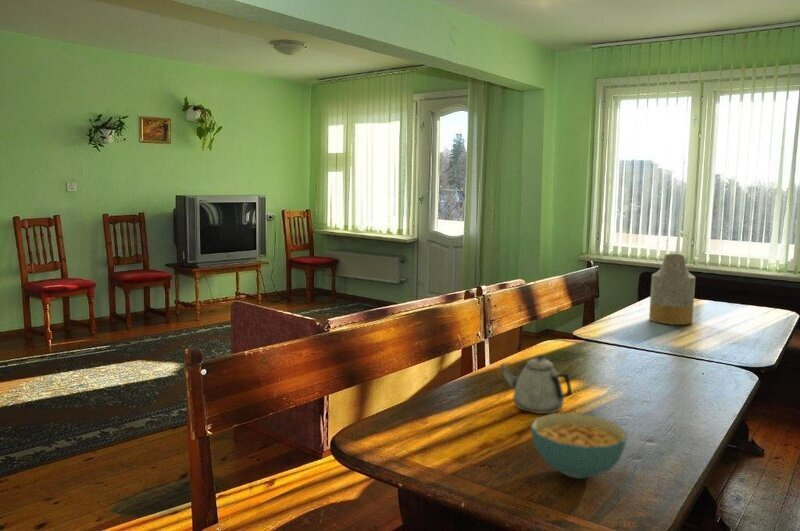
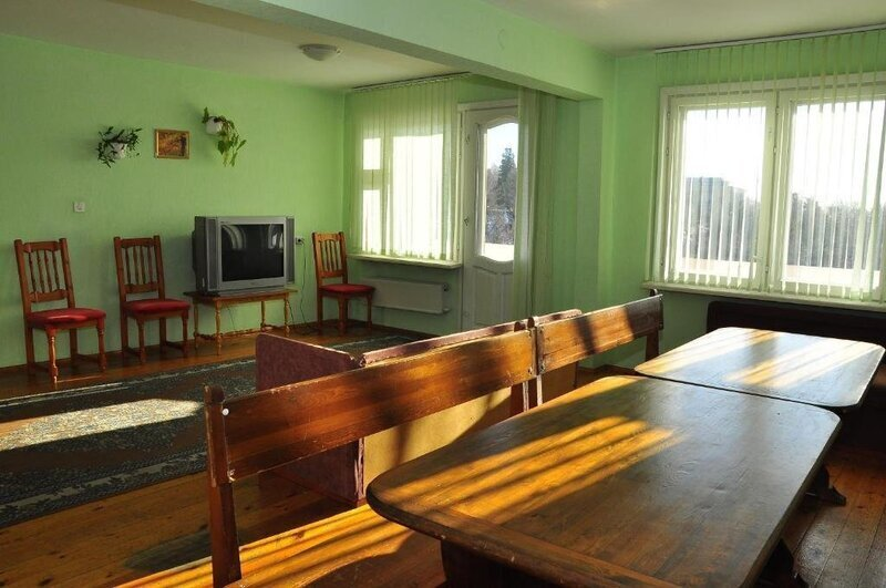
- cereal bowl (577, 450)
- teapot (534, 380)
- vase (672, 287)
